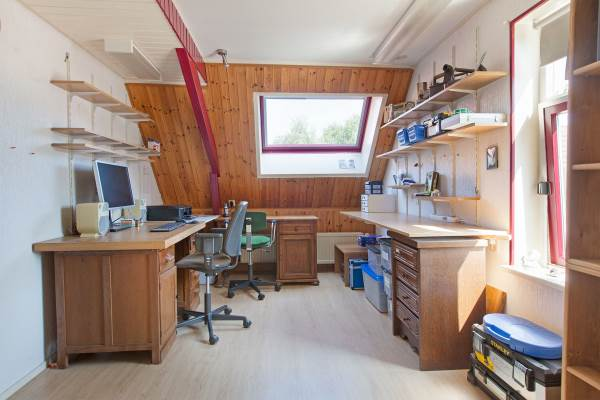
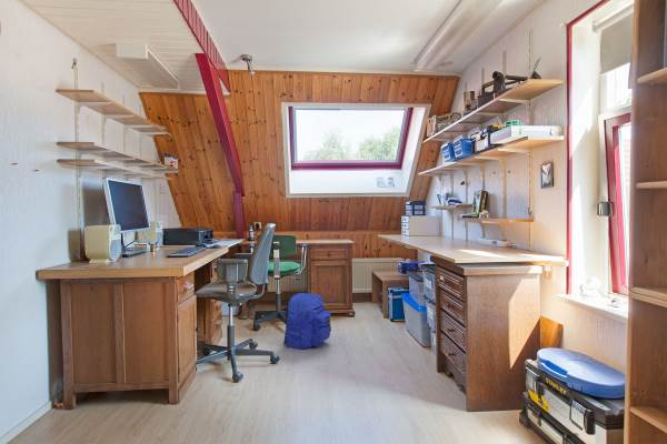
+ backpack (309, 317)
